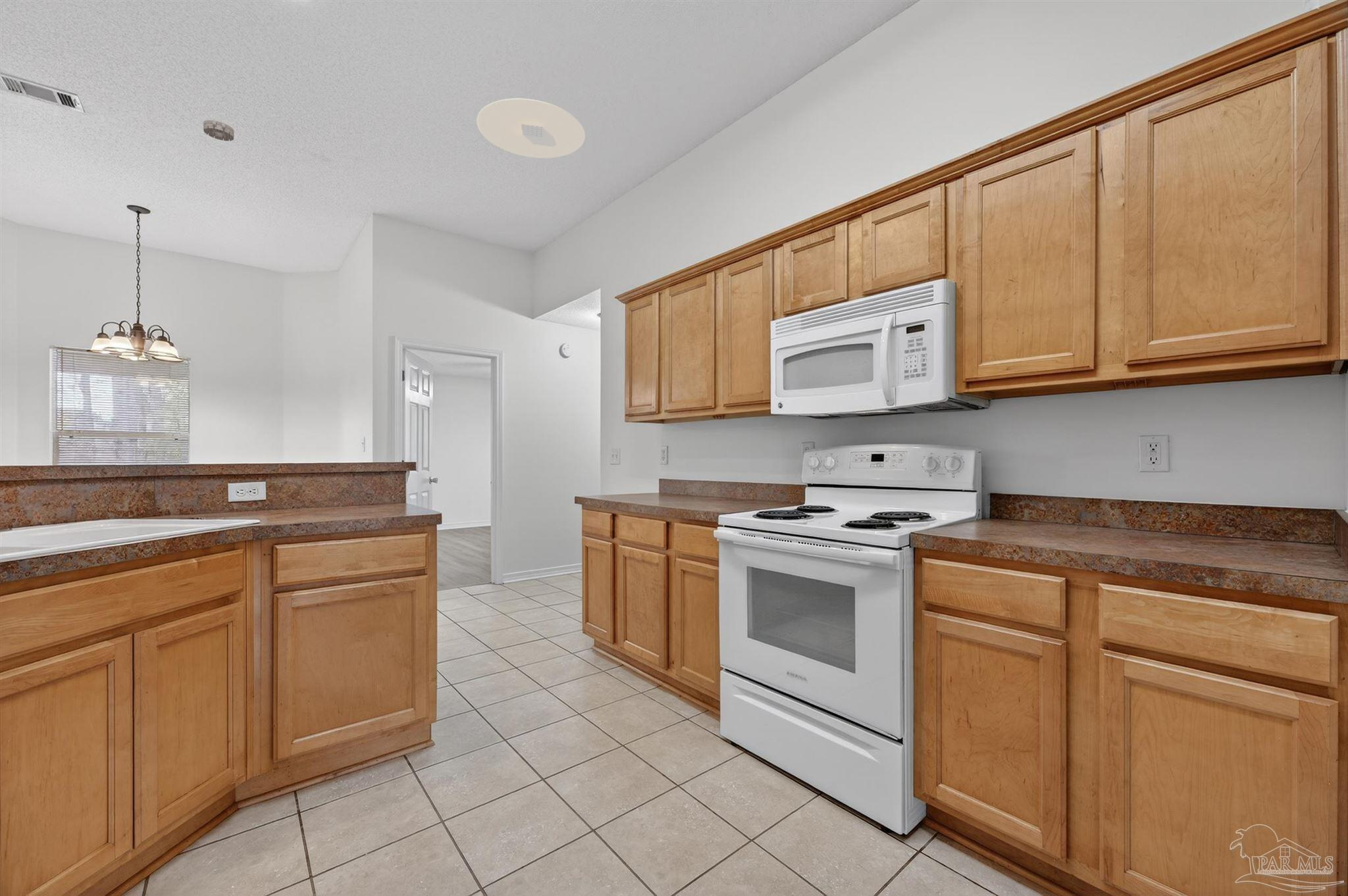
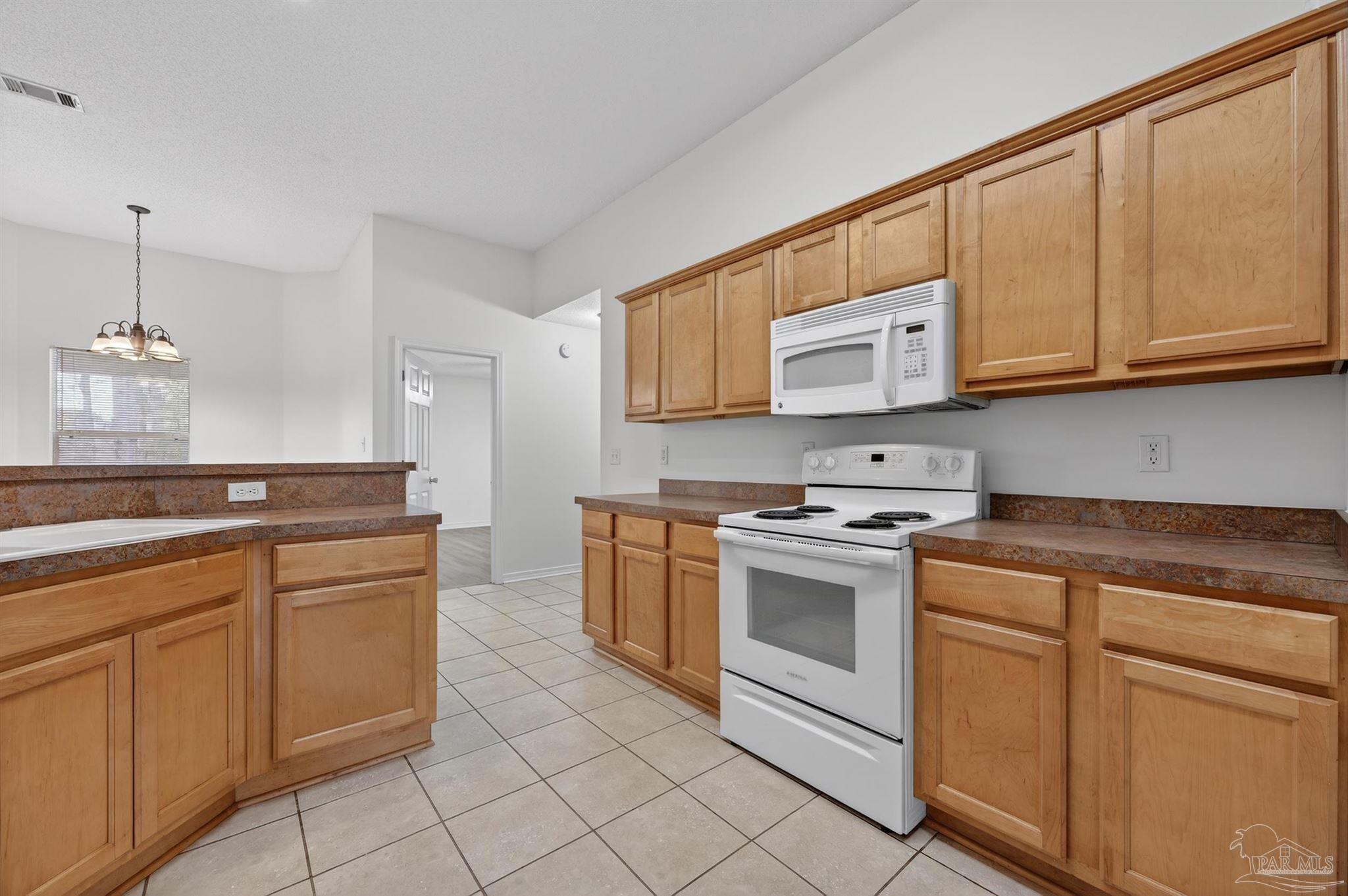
- smoke detector (219, 130)
- ceiling light (532, 126)
